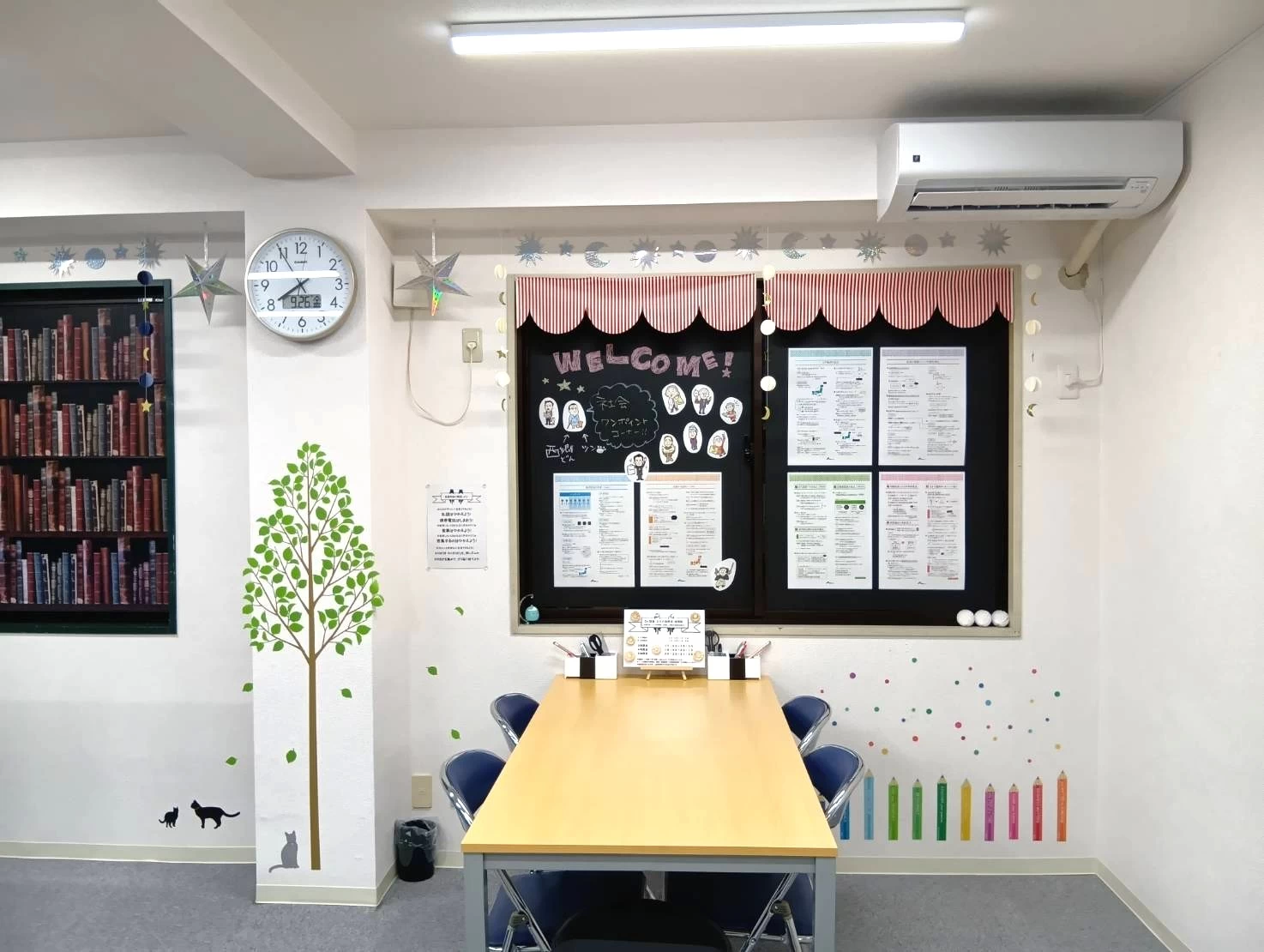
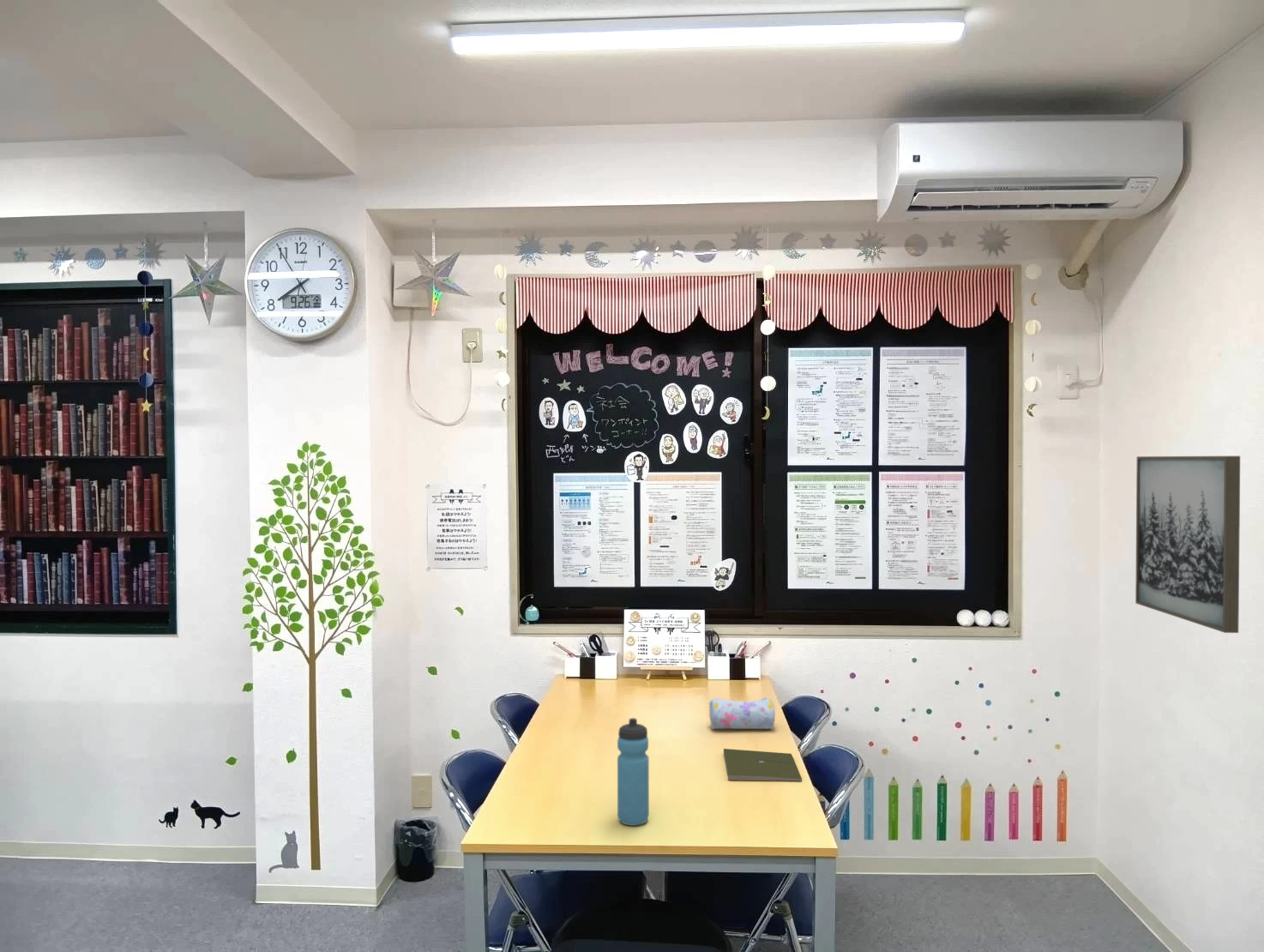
+ notebook (761, 763)
+ wall art (1183, 536)
+ pencil case (742, 713)
+ water bottle (633, 769)
